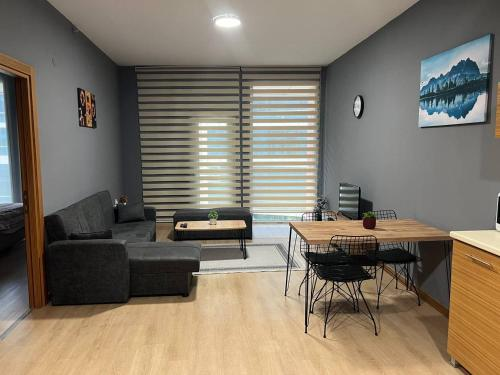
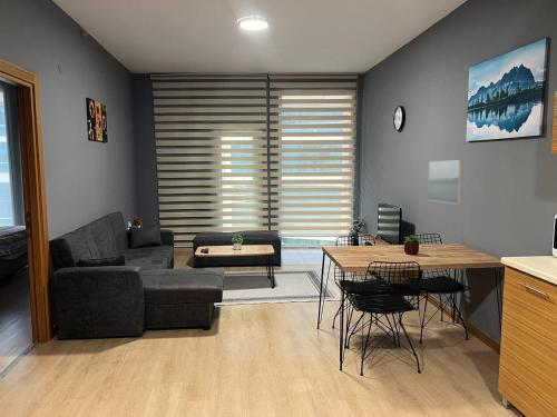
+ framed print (443, 181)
